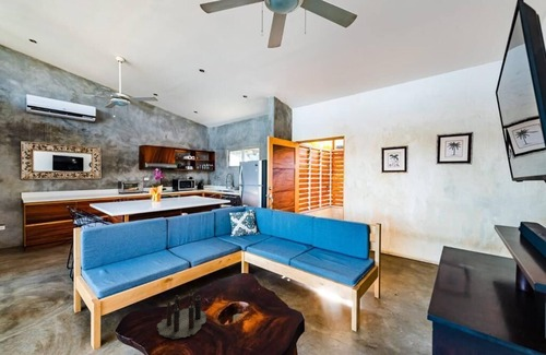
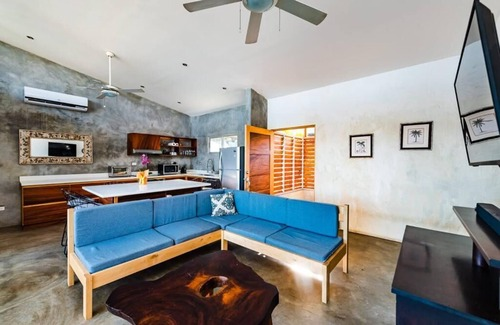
- candle (179, 309)
